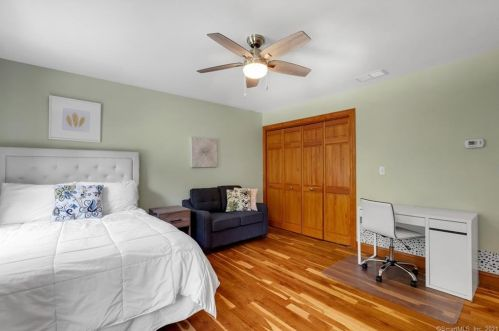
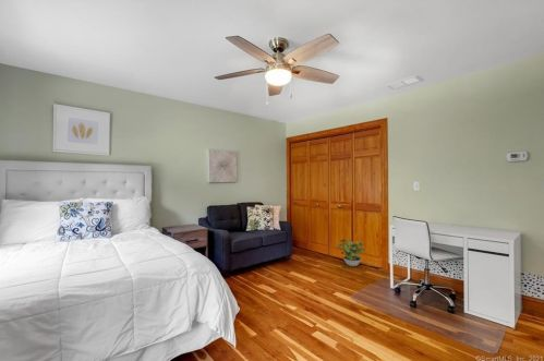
+ potted plant (350, 251)
